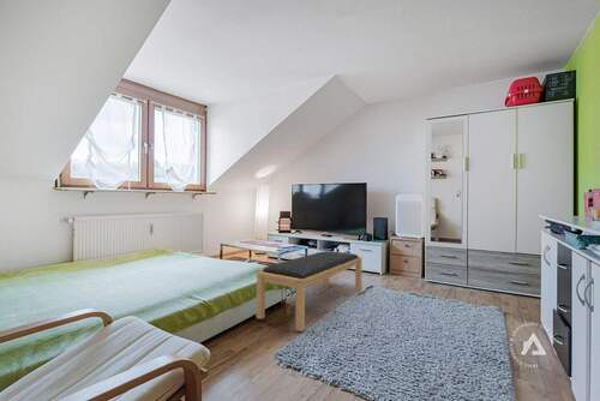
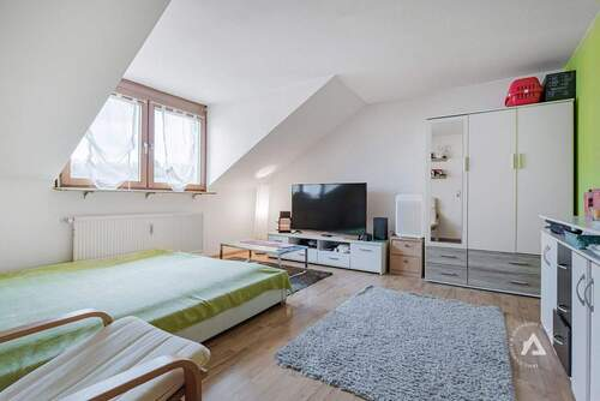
- bench (316, 281)
